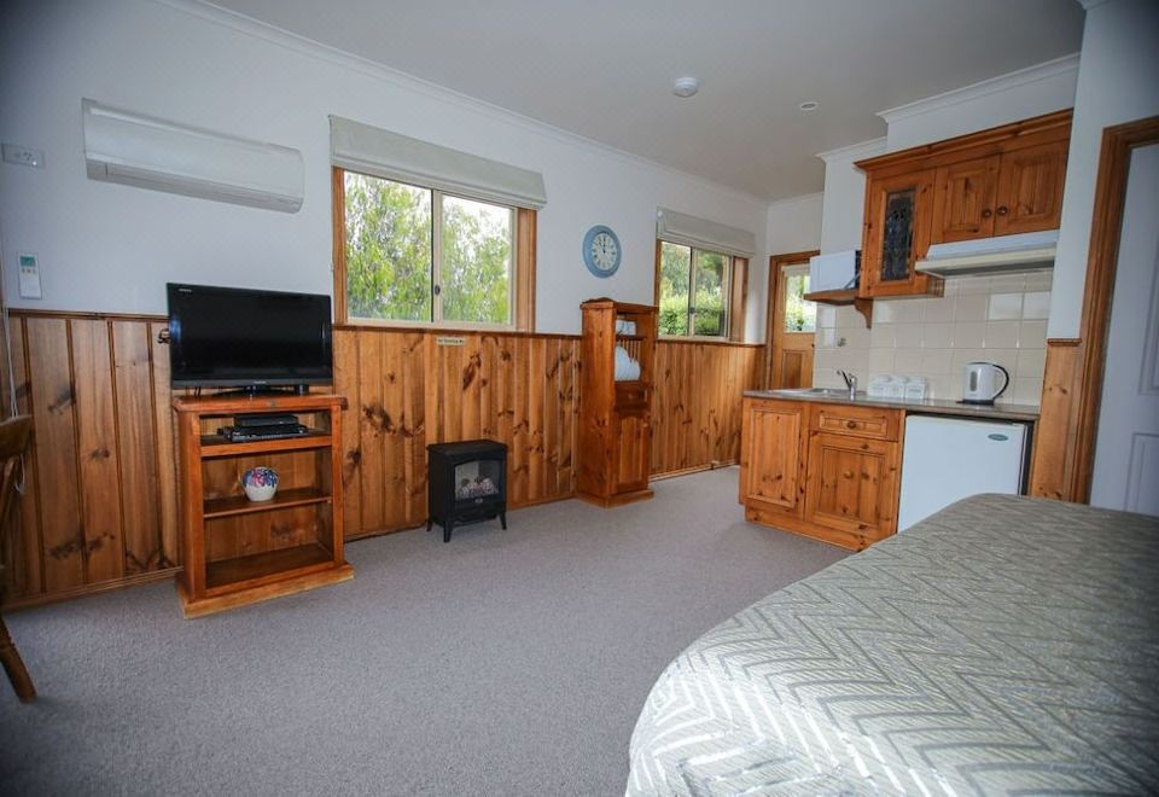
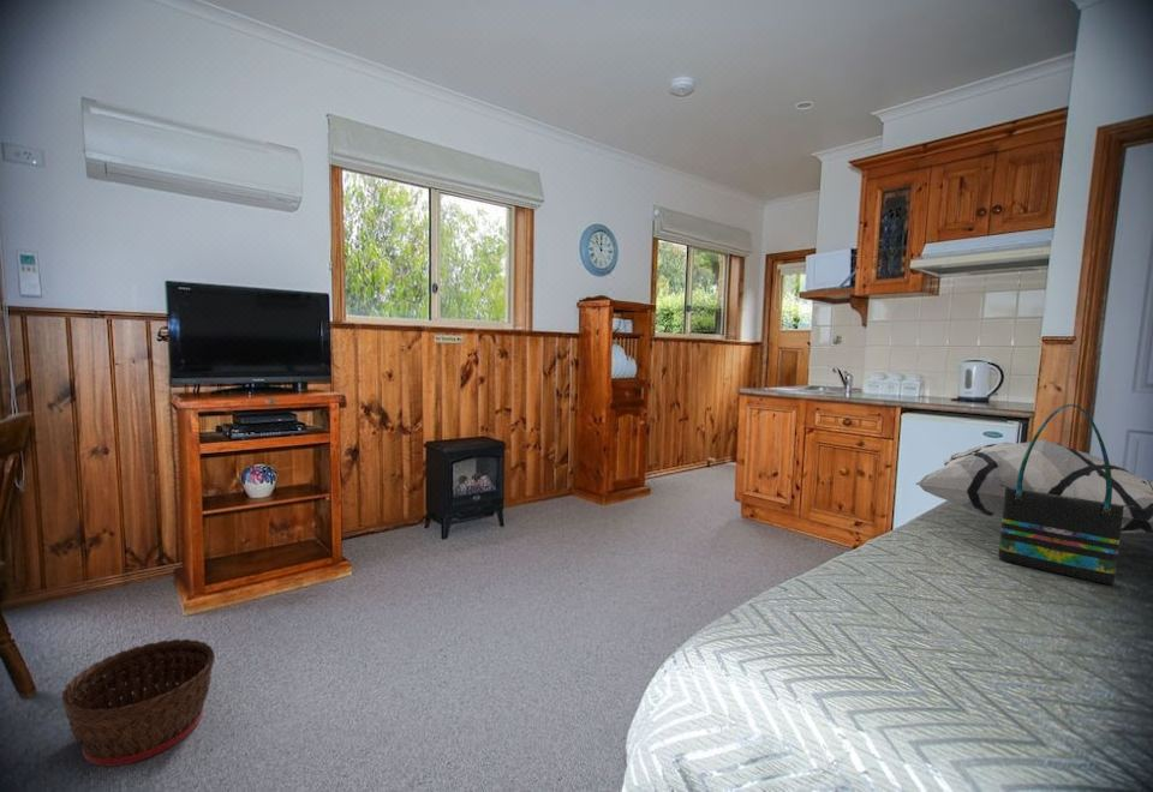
+ decorative pillow (1039, 486)
+ tote bag (1063, 496)
+ basket (144, 701)
